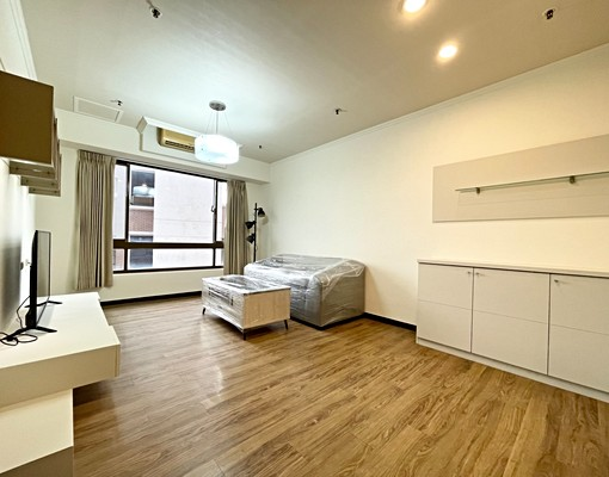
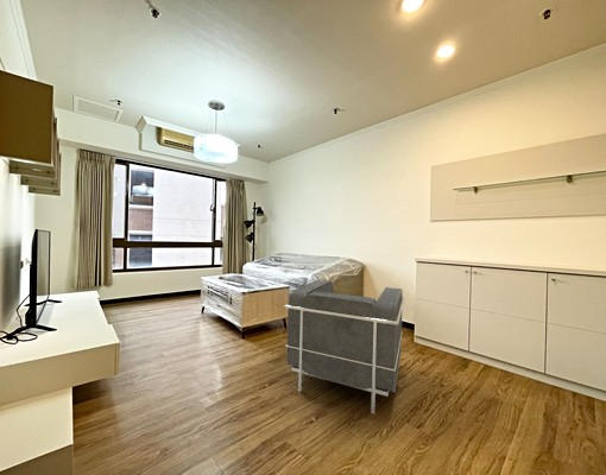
+ armchair (348, 331)
